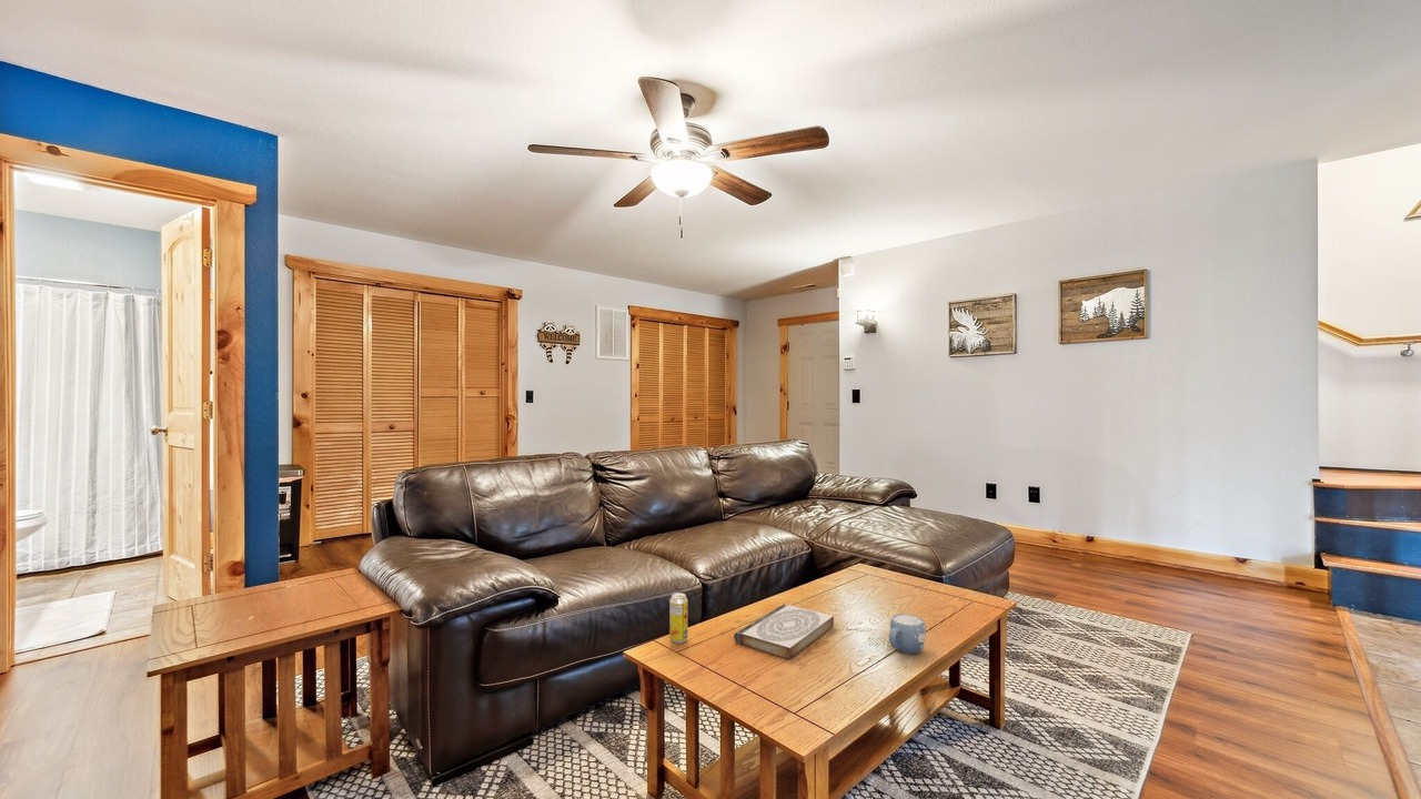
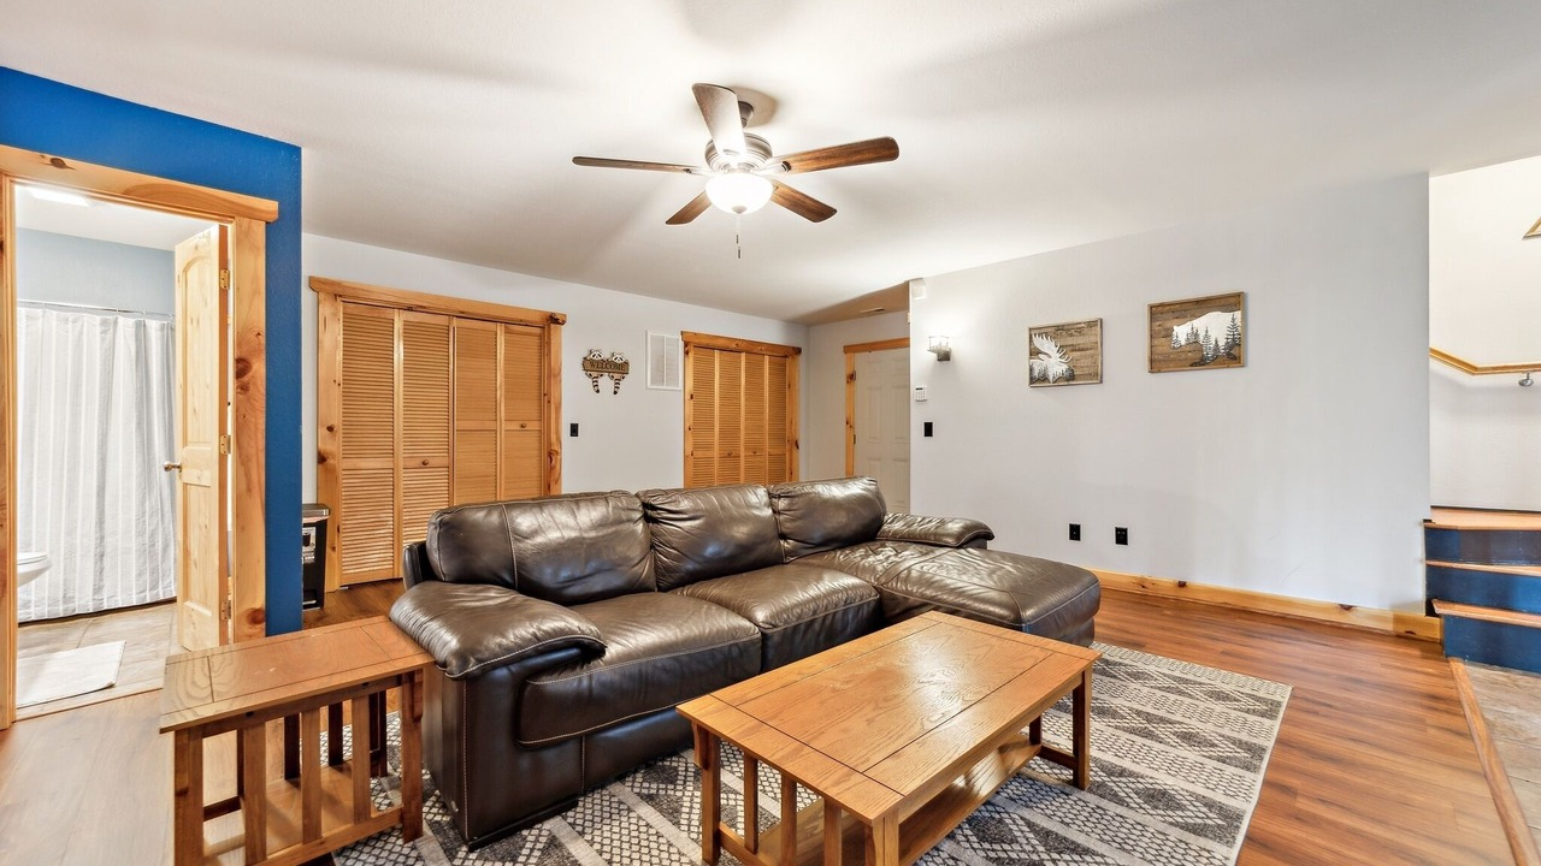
- beverage can (678, 616)
- book (785, 628)
- mug (904, 636)
